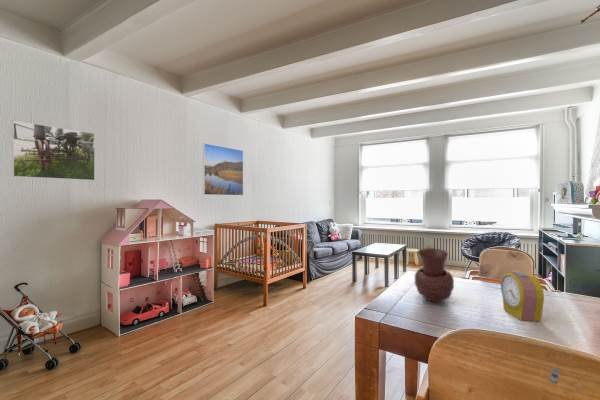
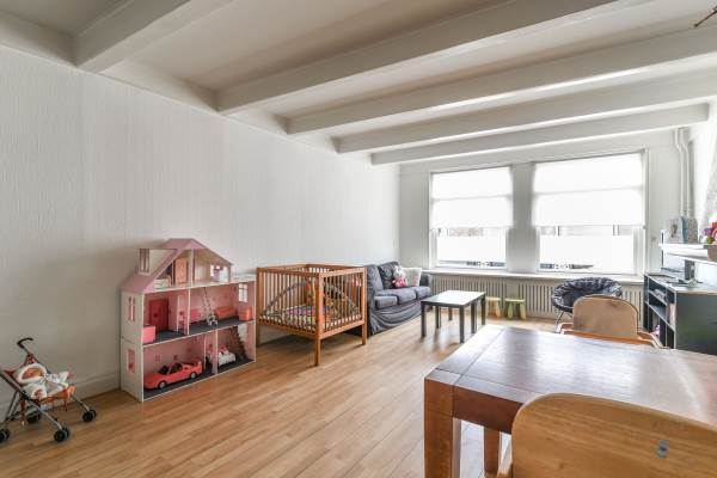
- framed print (57, 153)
- alarm clock (520, 293)
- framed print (224, 171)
- vase (433, 274)
